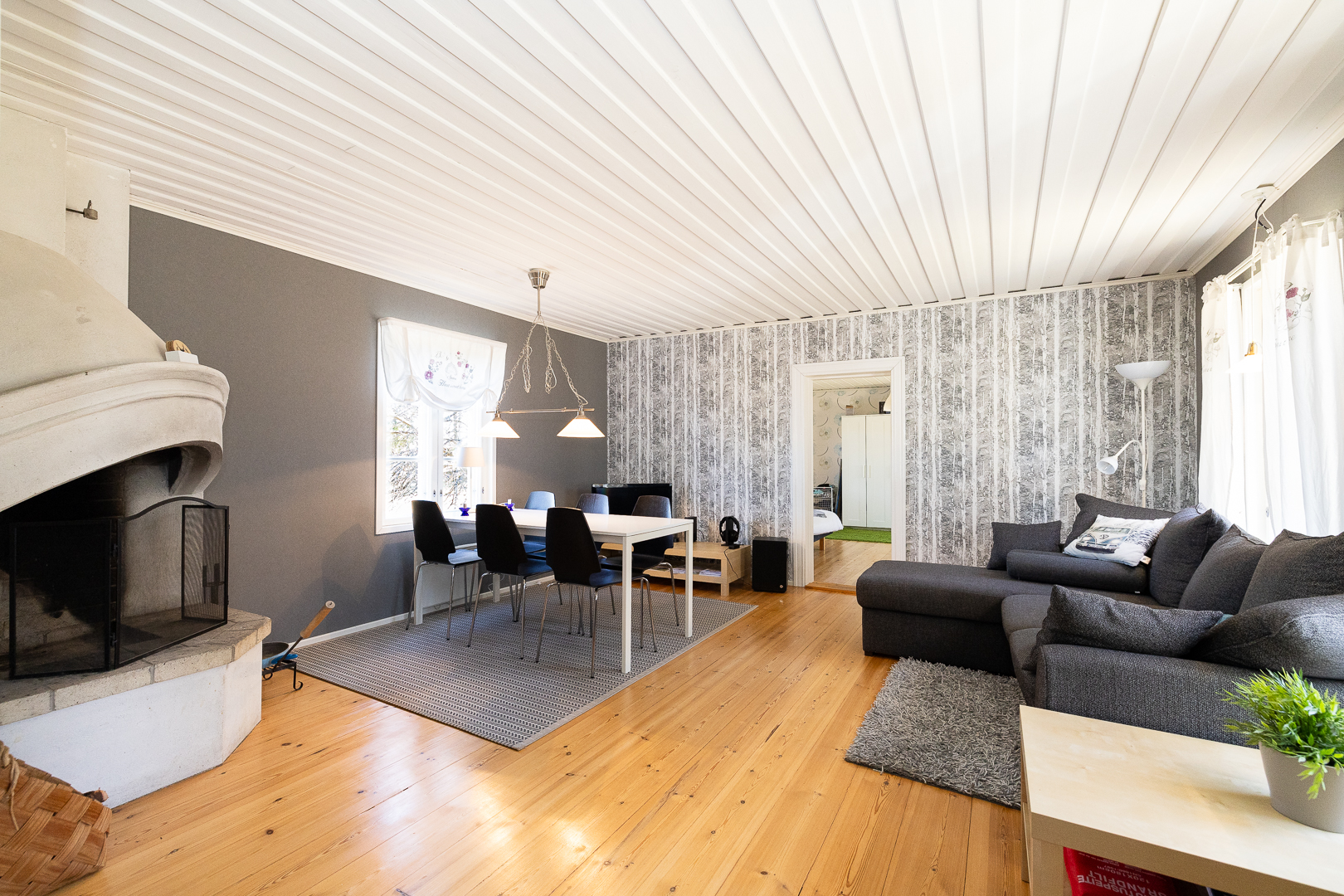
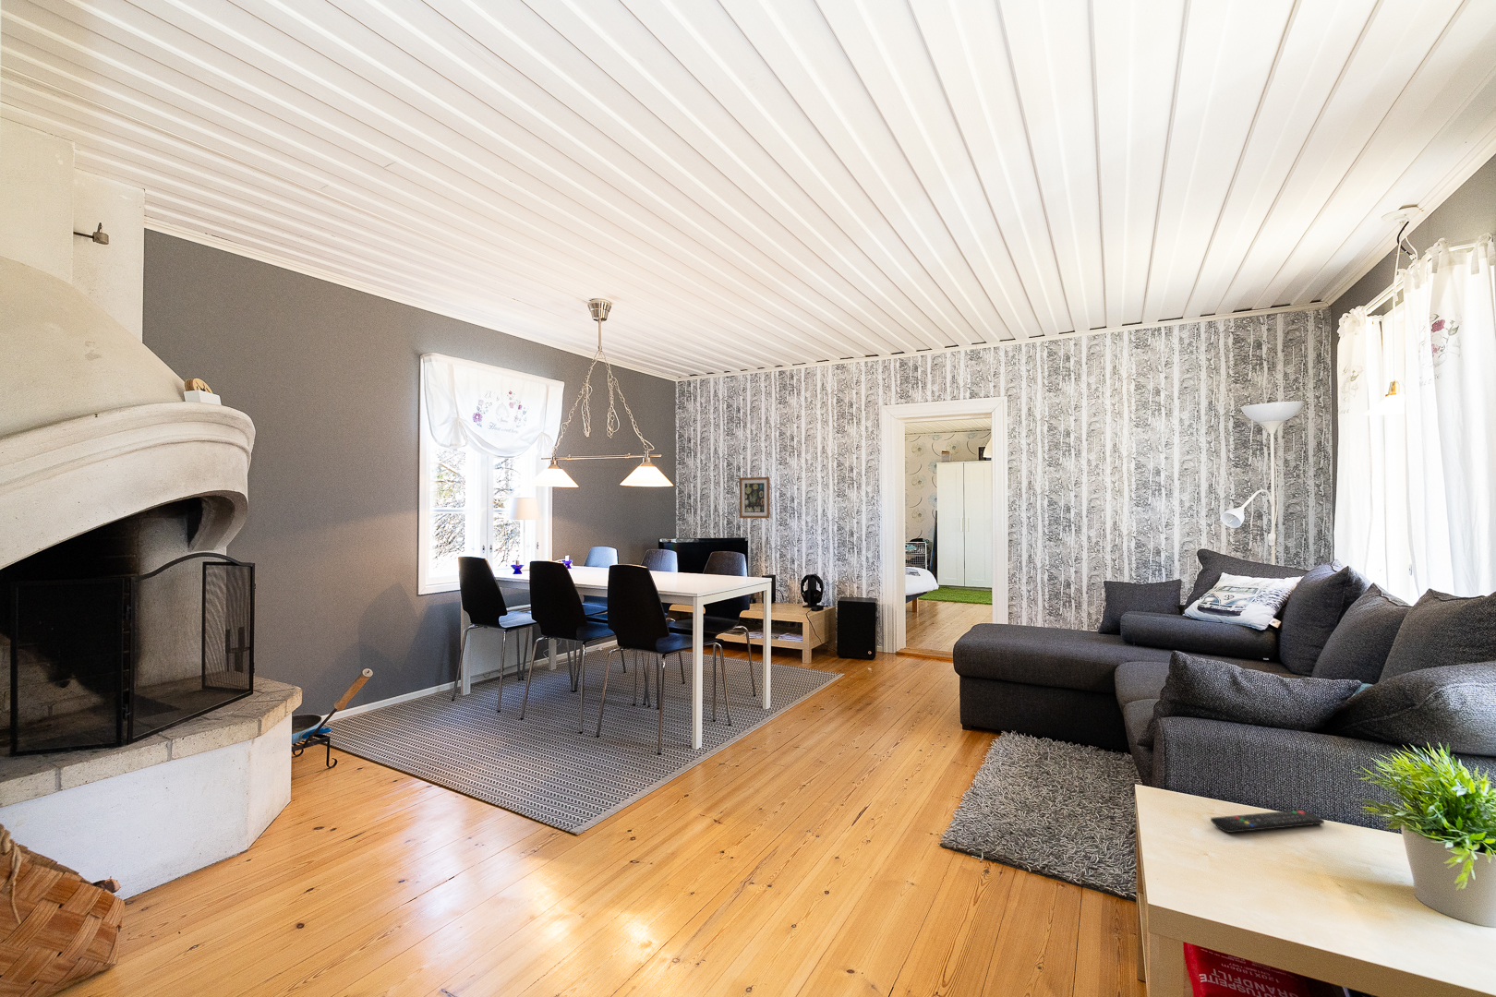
+ wall art (754, 497)
+ remote control (1268, 821)
